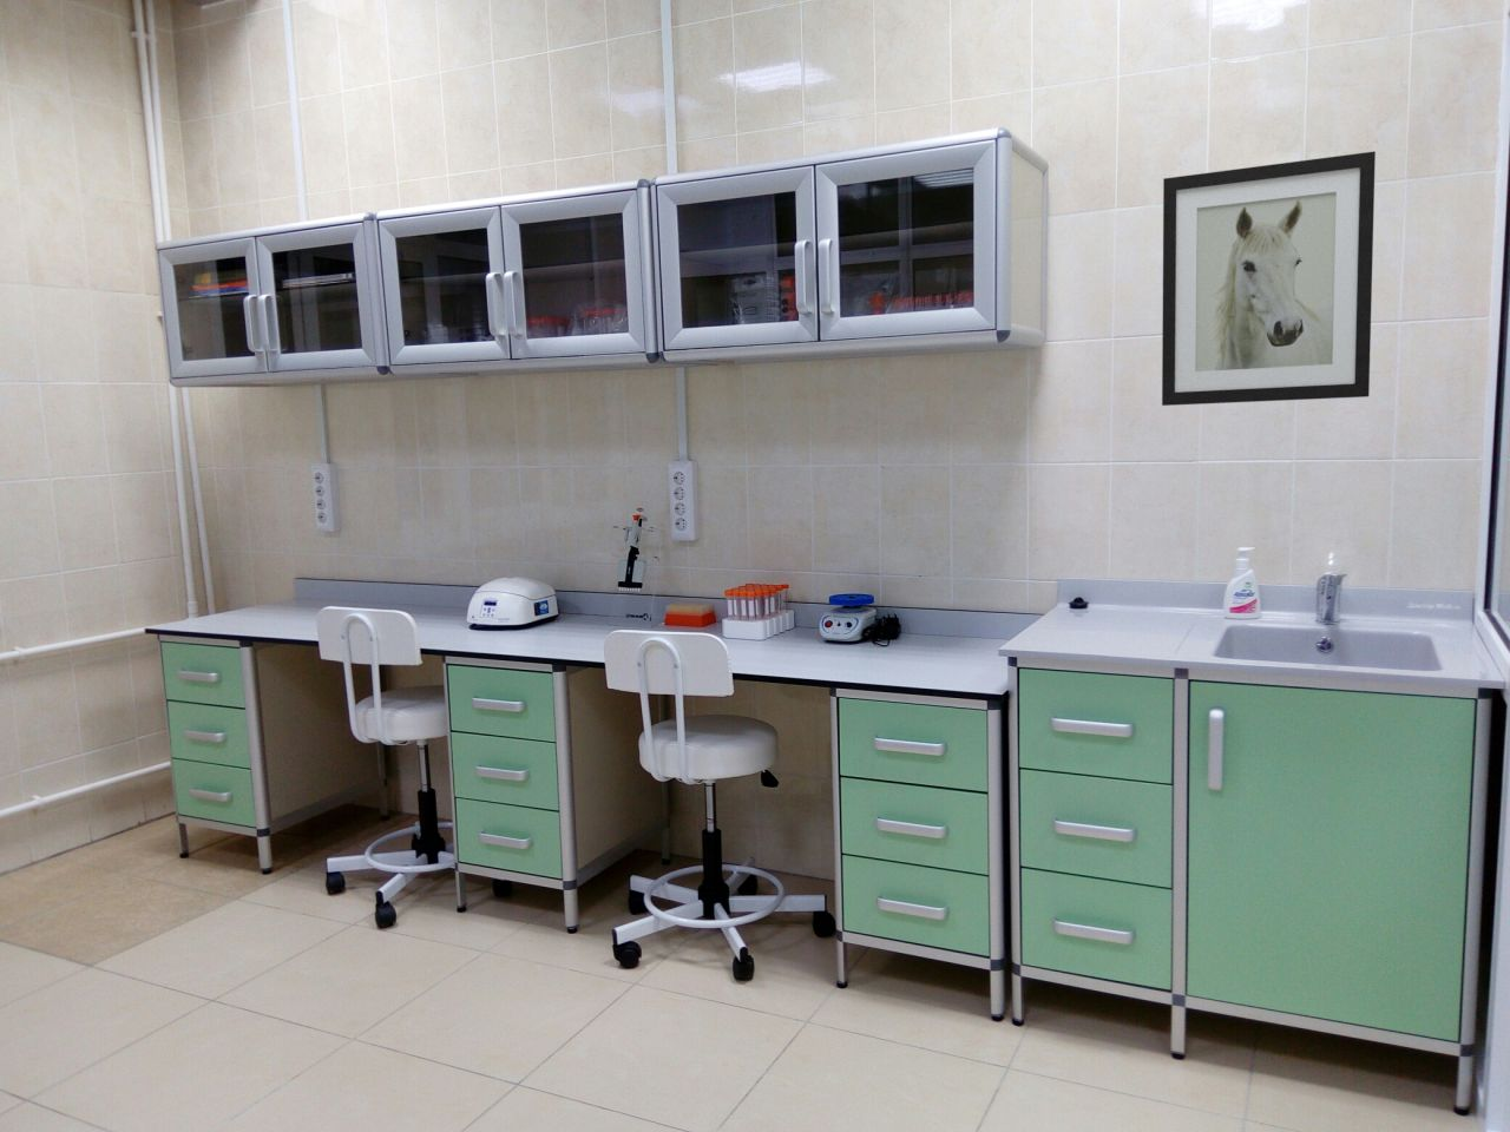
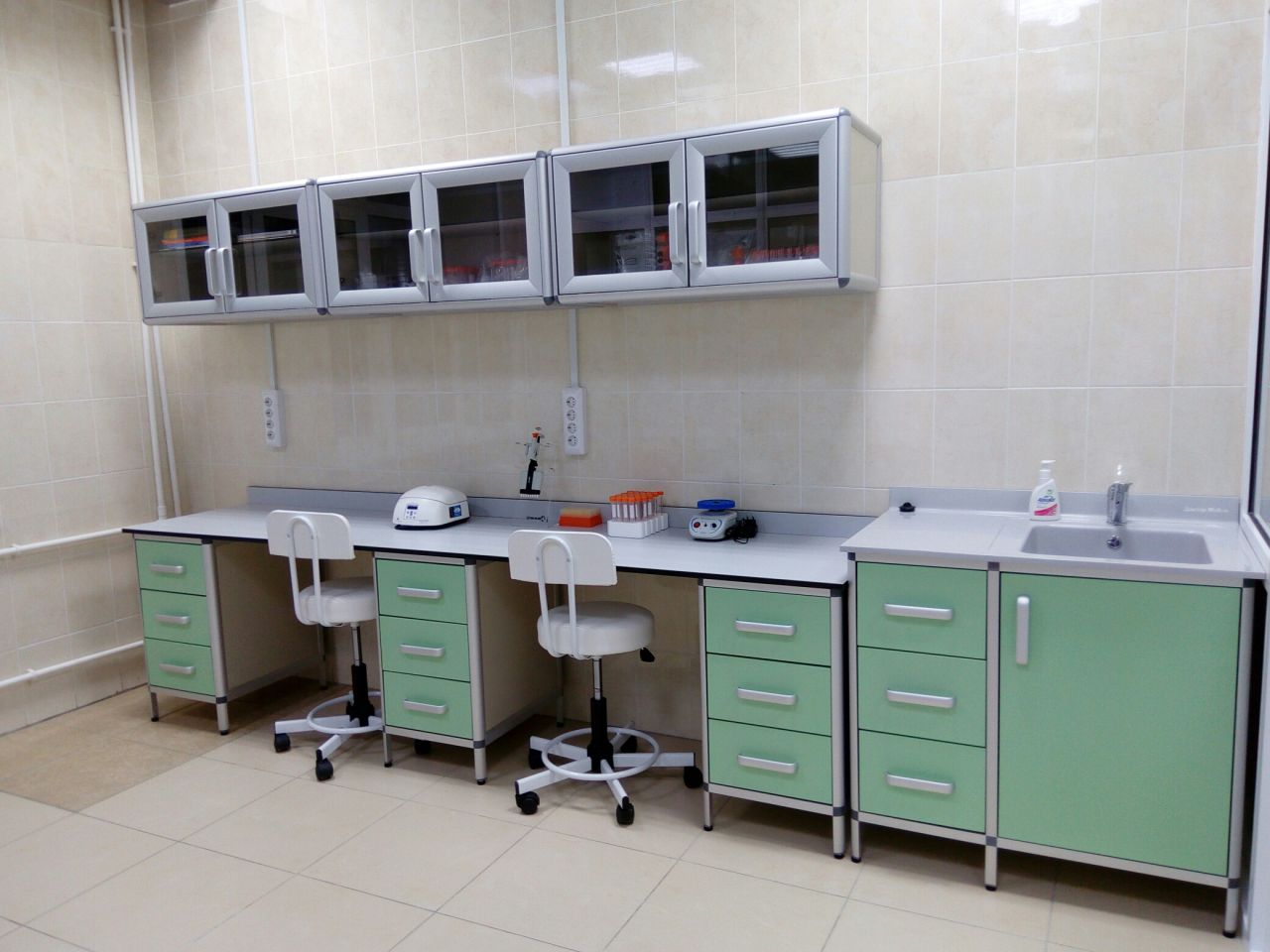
- wall art (1264, 284)
